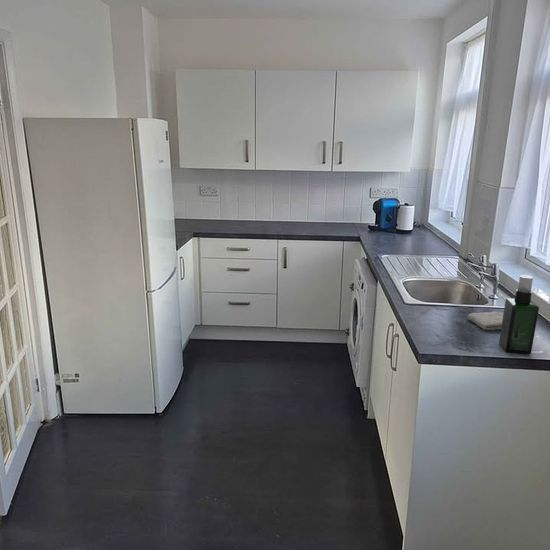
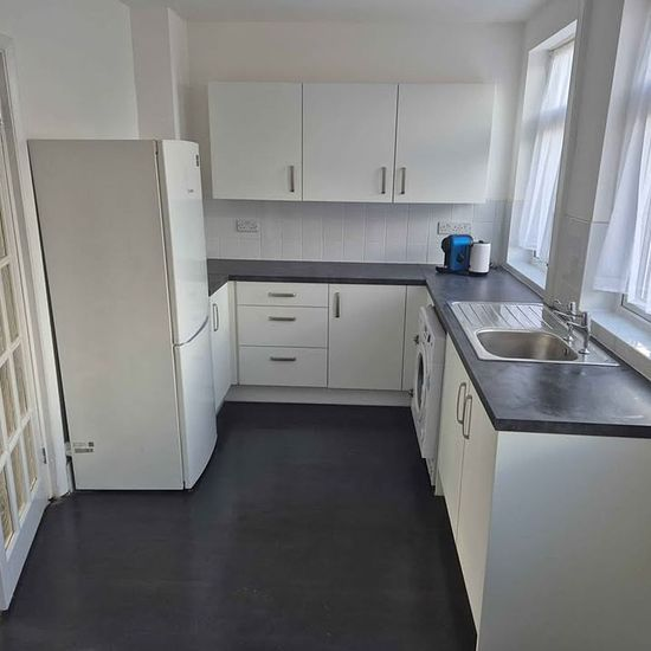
- spray bottle (520, 313)
- washcloth (497, 320)
